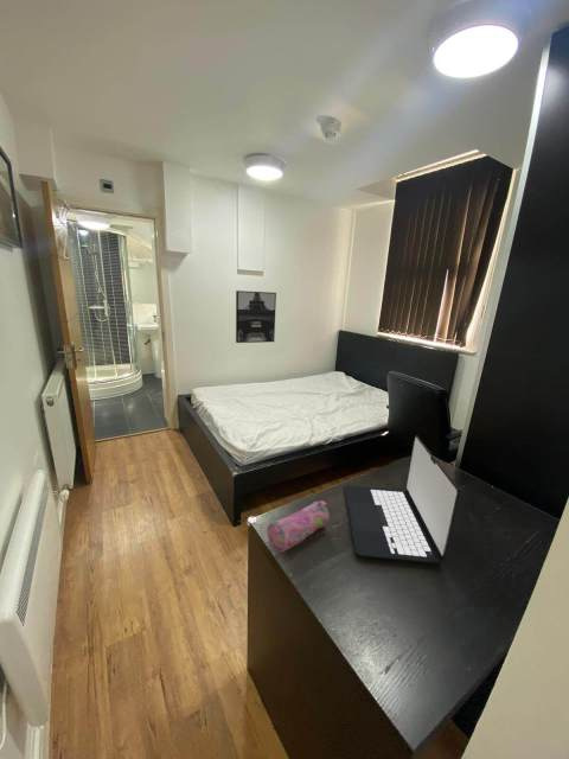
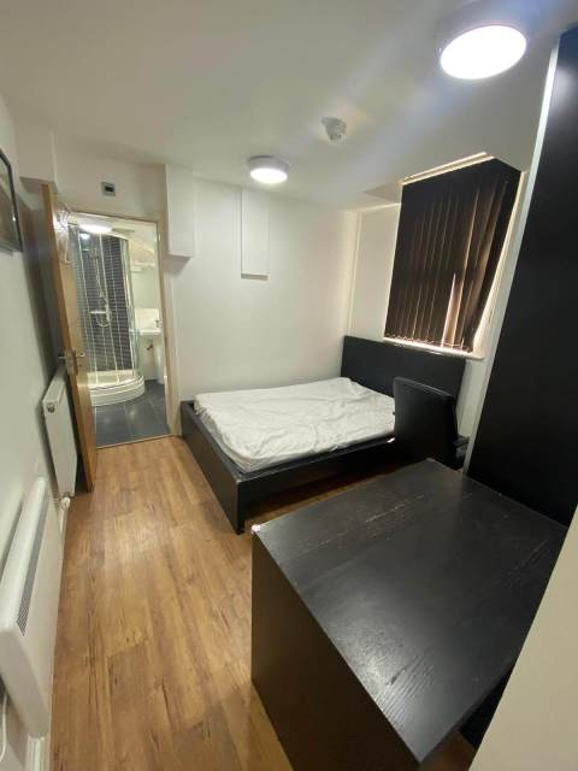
- pencil case (300, 523)
- wall art (256, 317)
- laptop (389, 489)
